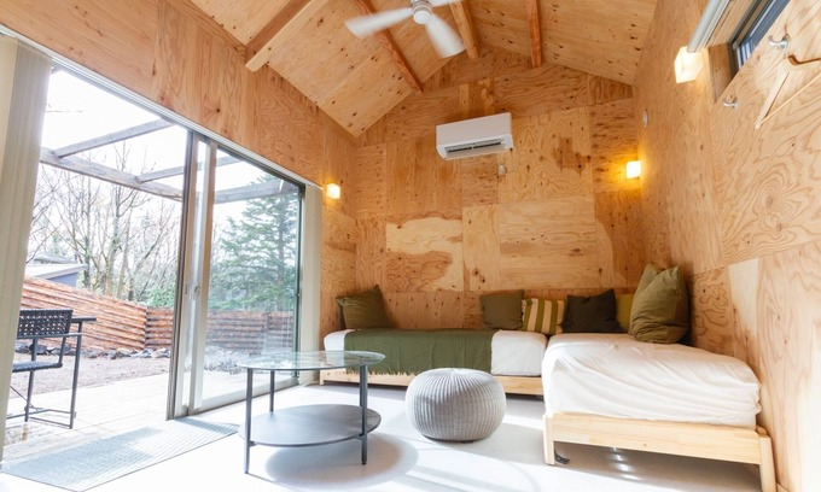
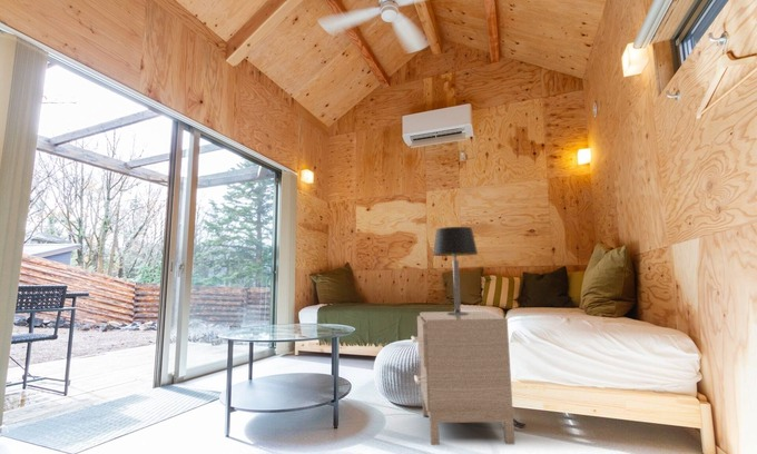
+ table lamp (455, 270)
+ nightstand (455, 369)
